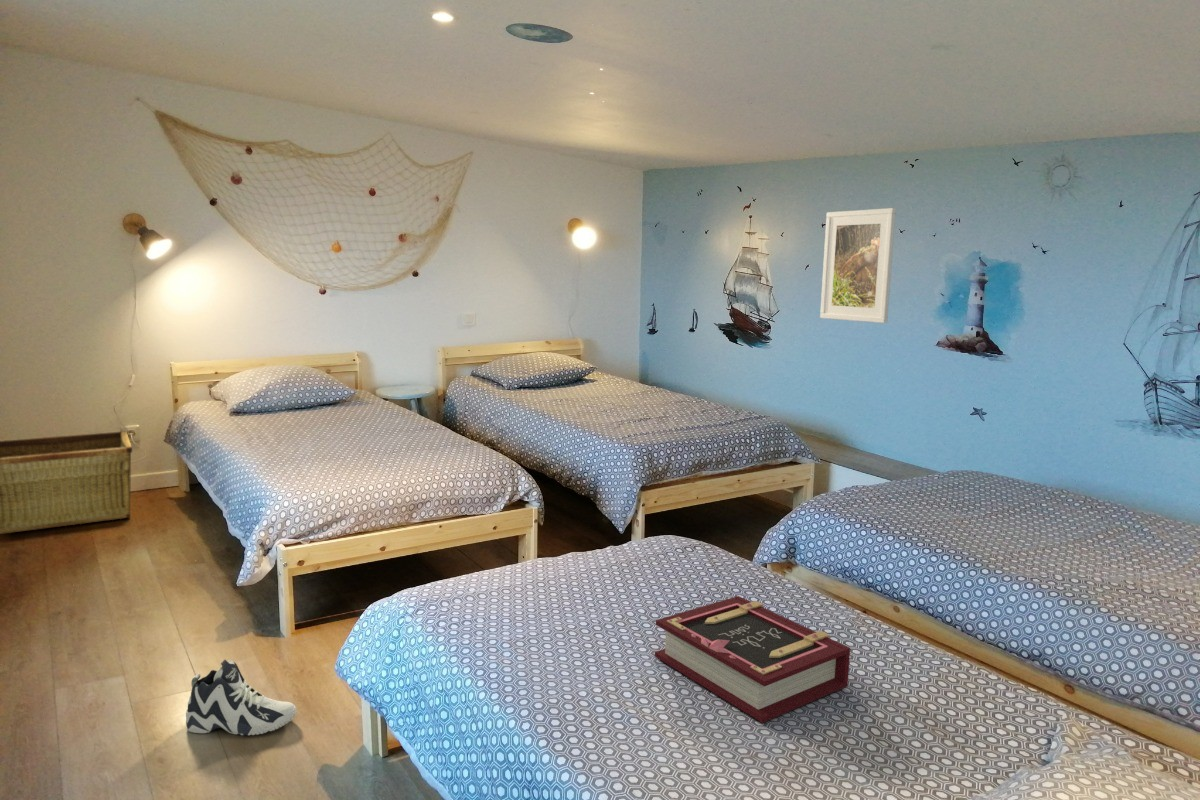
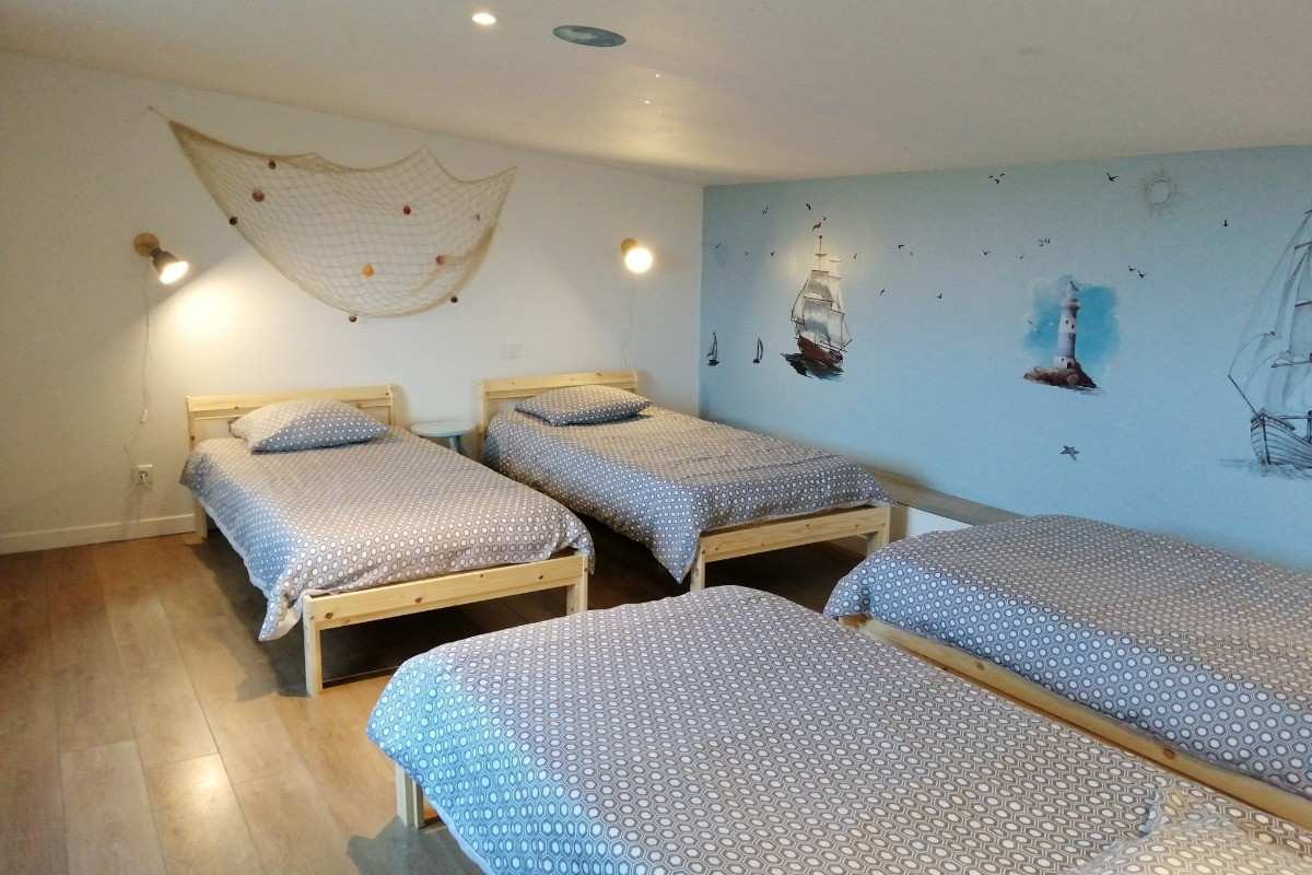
- hamper (57, 479)
- sneaker (240, 693)
- book (750, 649)
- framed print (856, 265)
